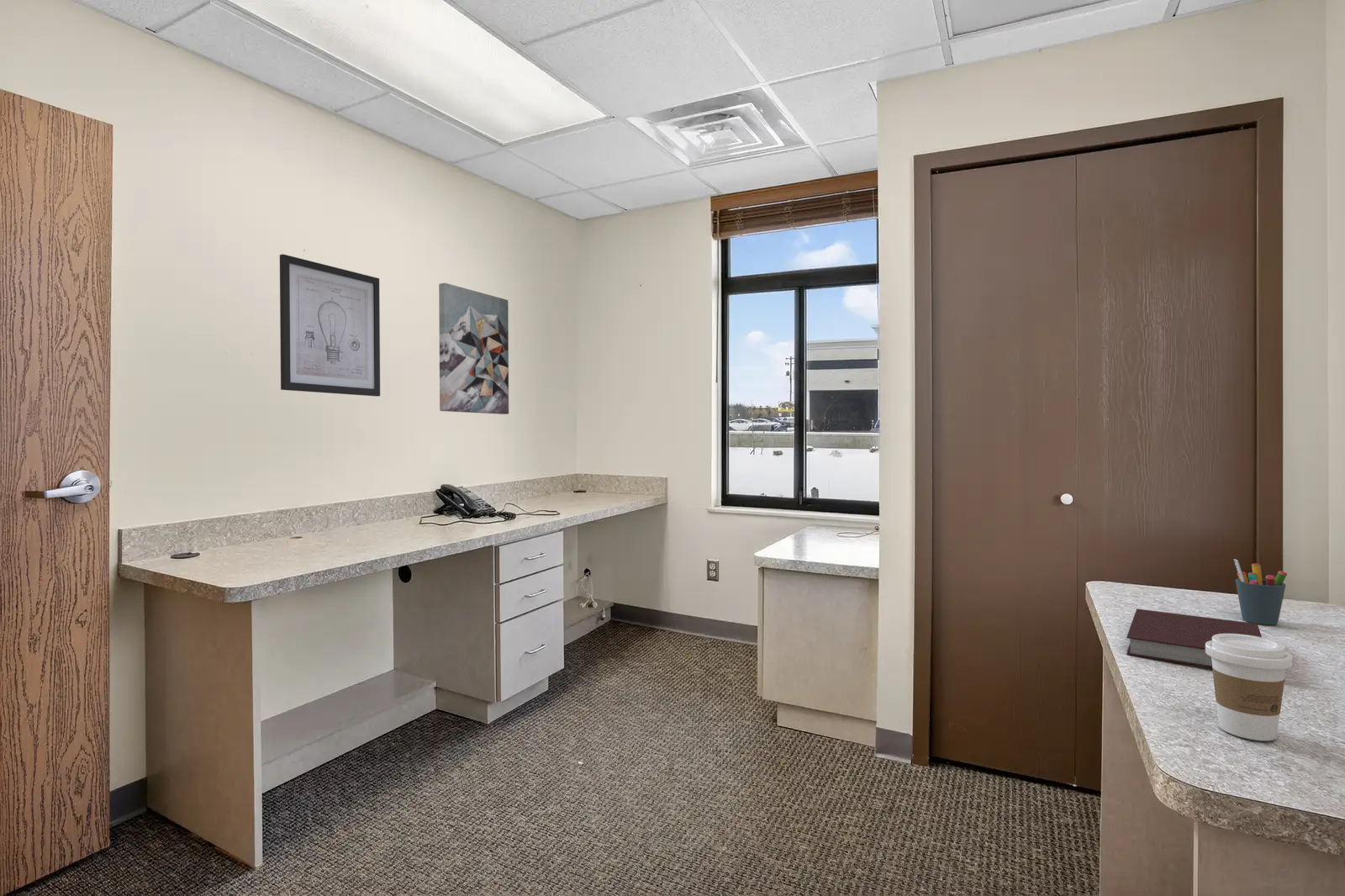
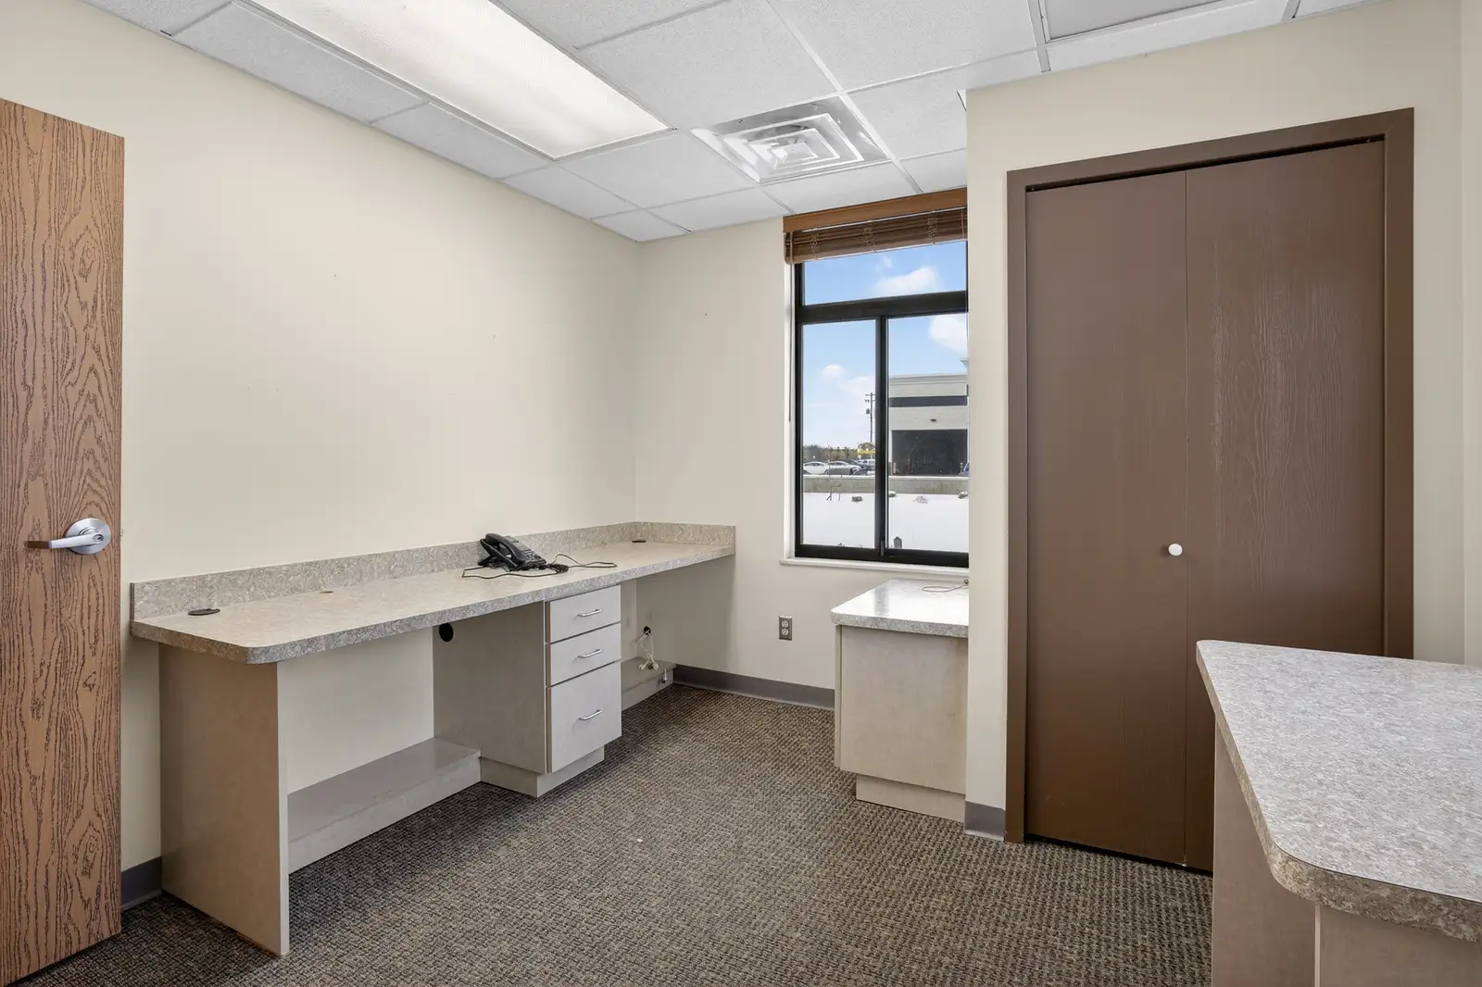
- wall art (475, 352)
- coffee cup (1247, 686)
- notebook (1195, 638)
- pen holder (1259, 591)
- wall art (333, 330)
